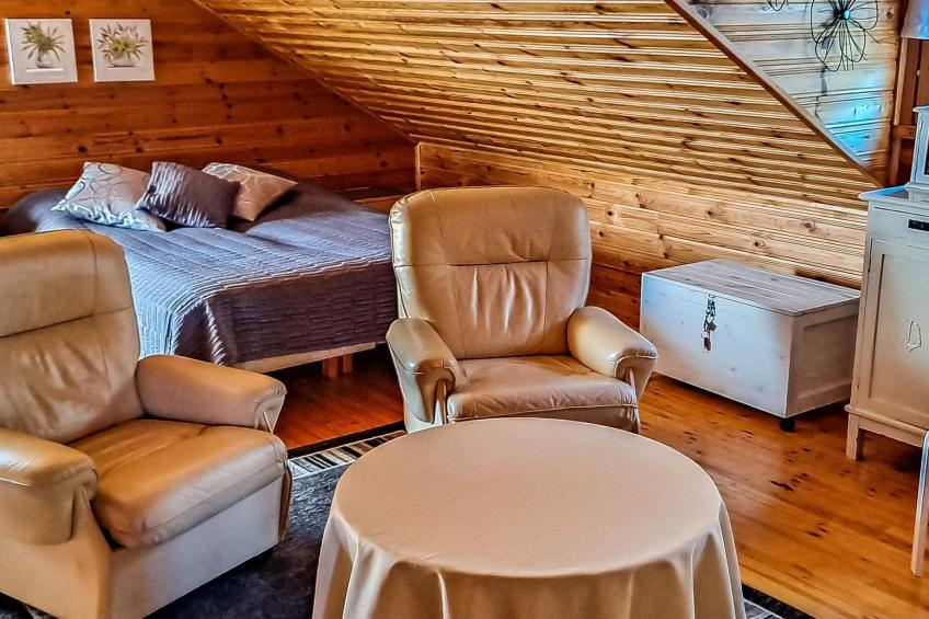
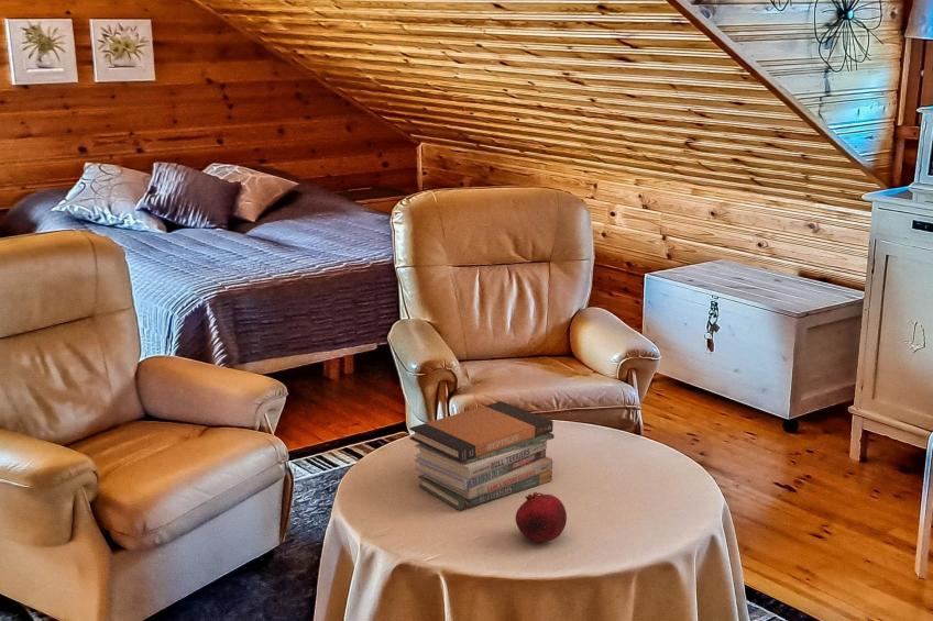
+ book stack (482, 454)
+ fruit (541, 515)
